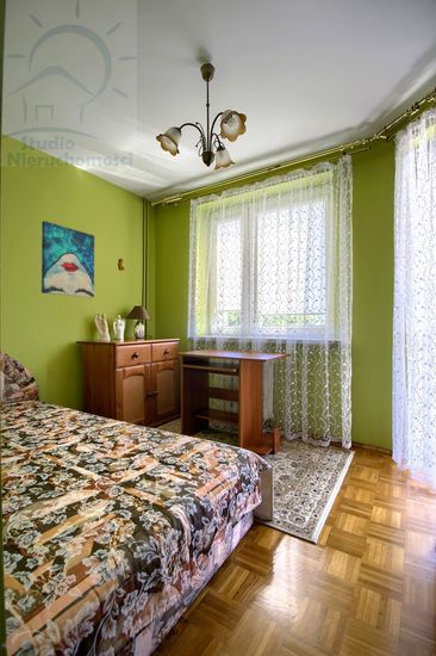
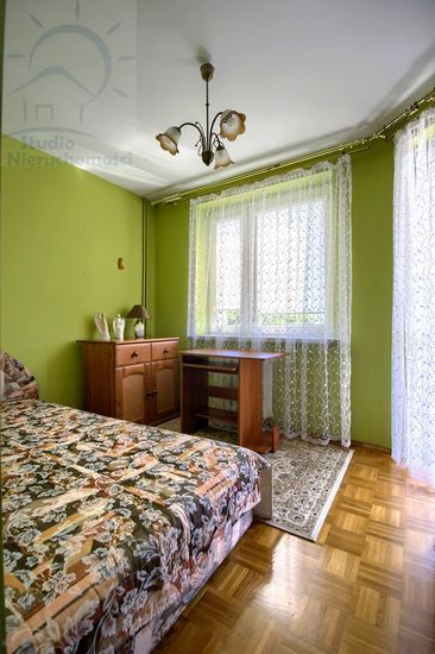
- wall art (69, 261)
